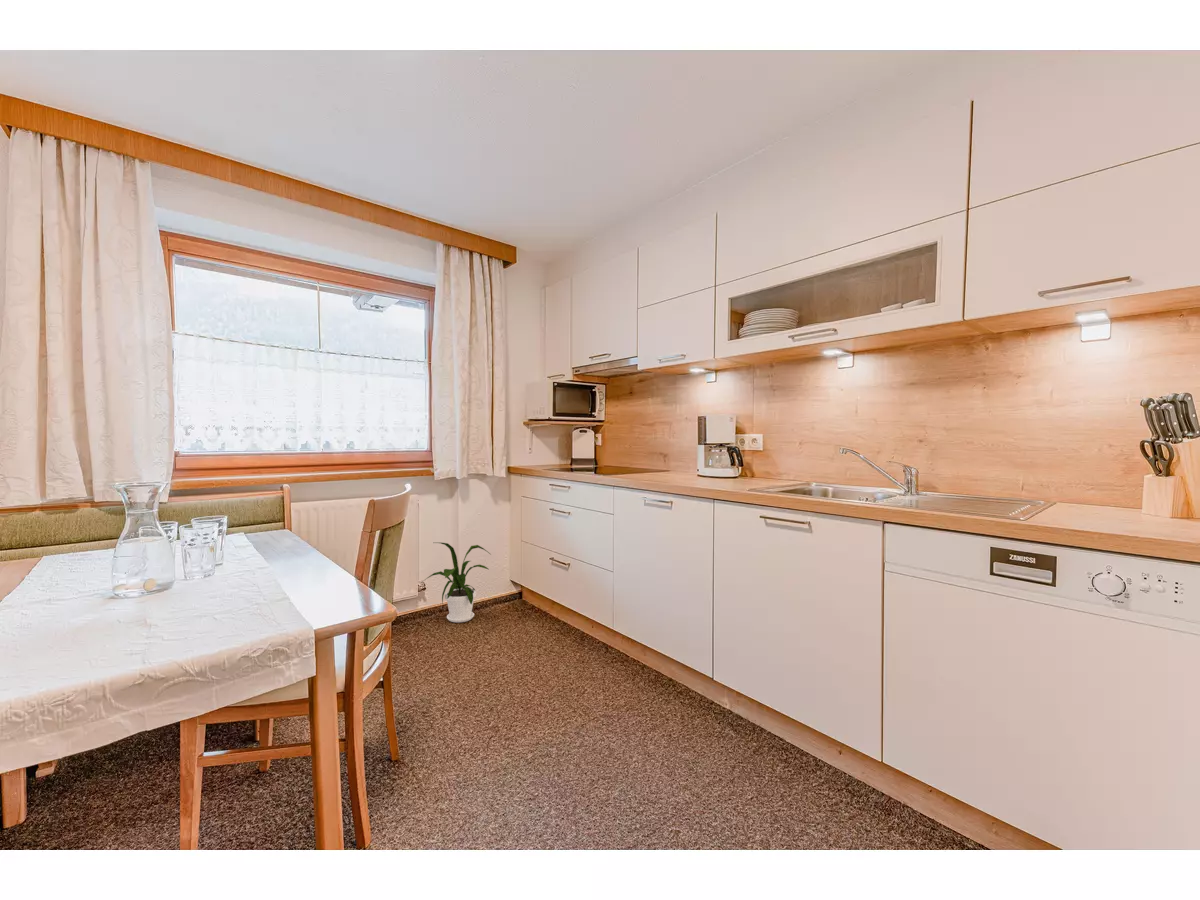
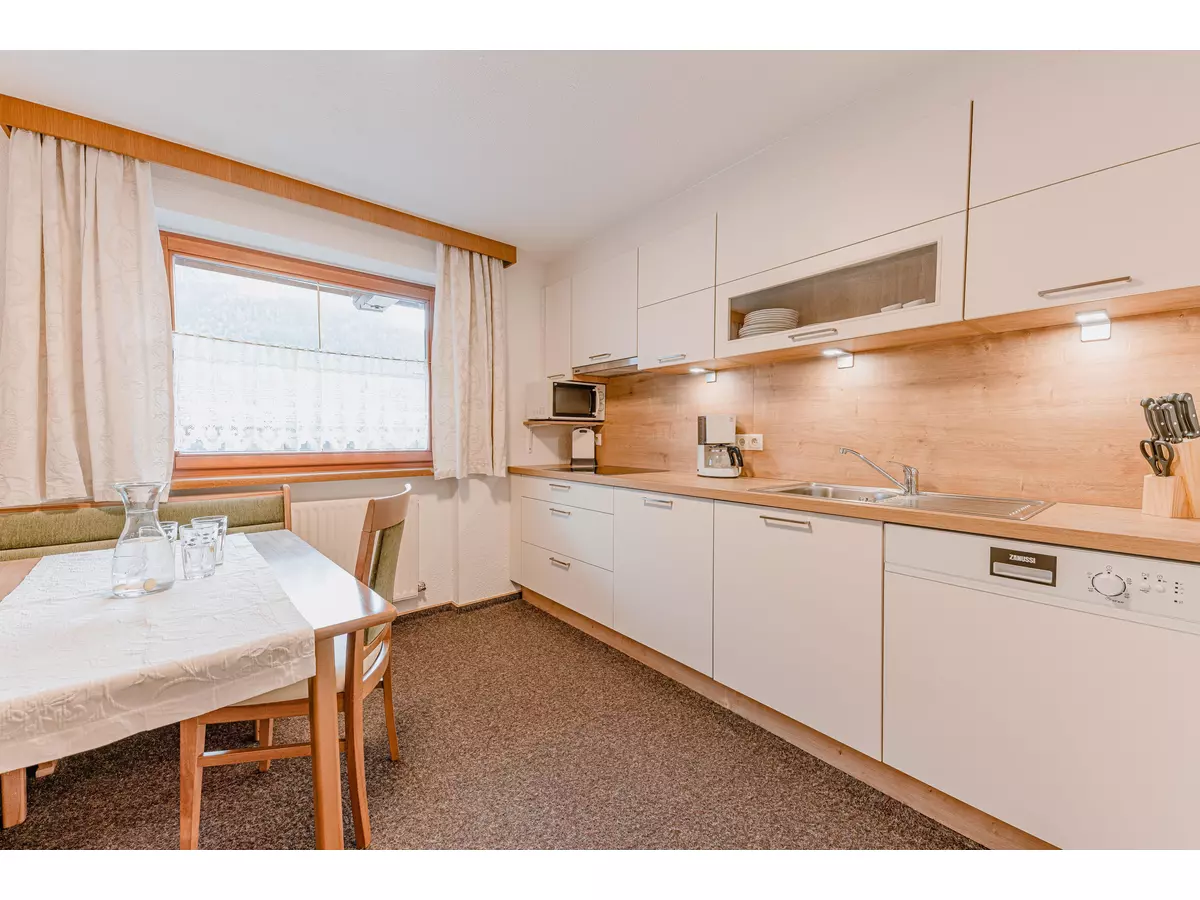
- house plant (458, 579)
